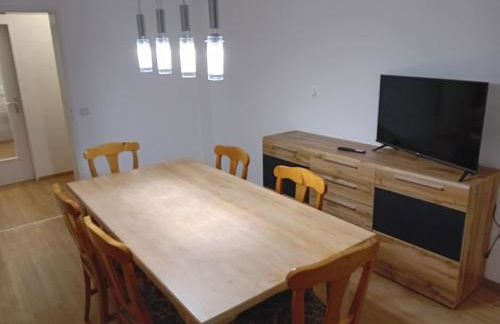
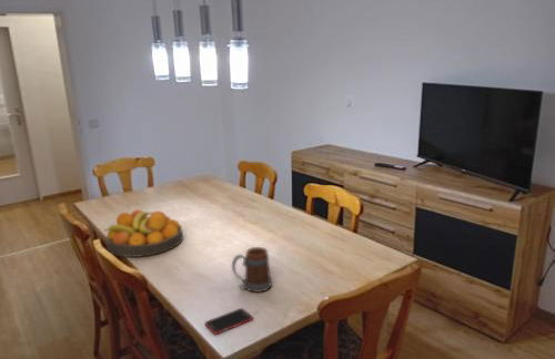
+ cell phone (229, 320)
+ fruit bowl (143, 227)
+ mug (251, 270)
